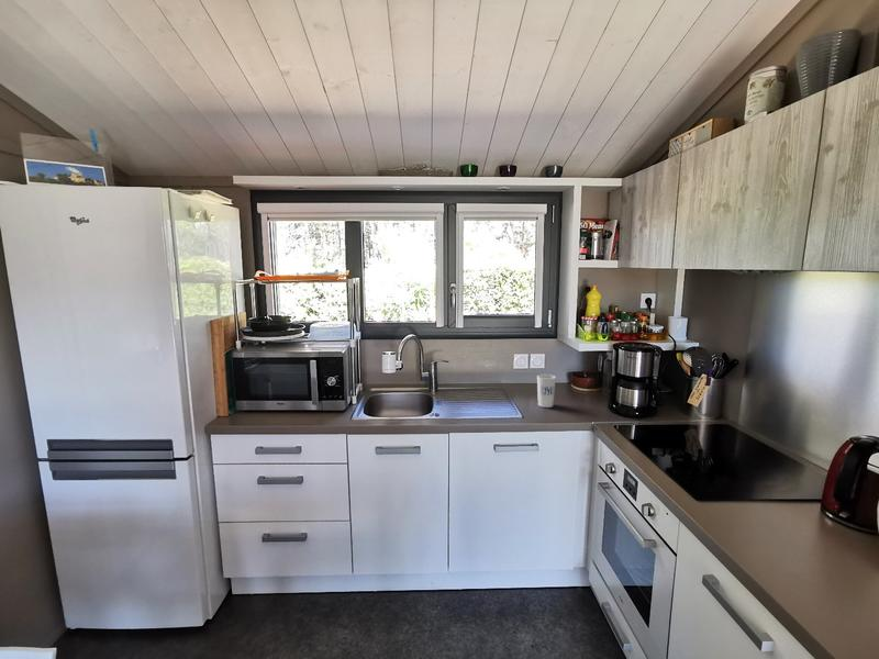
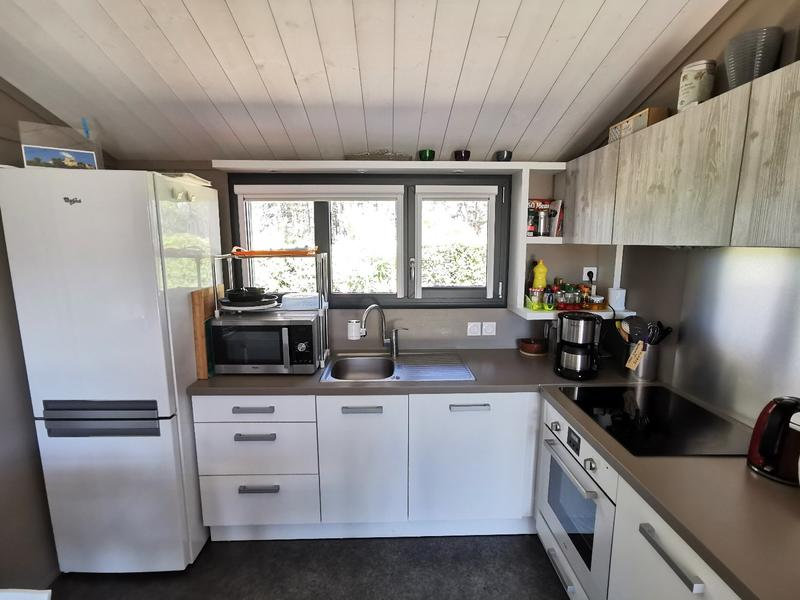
- cup (545, 390)
